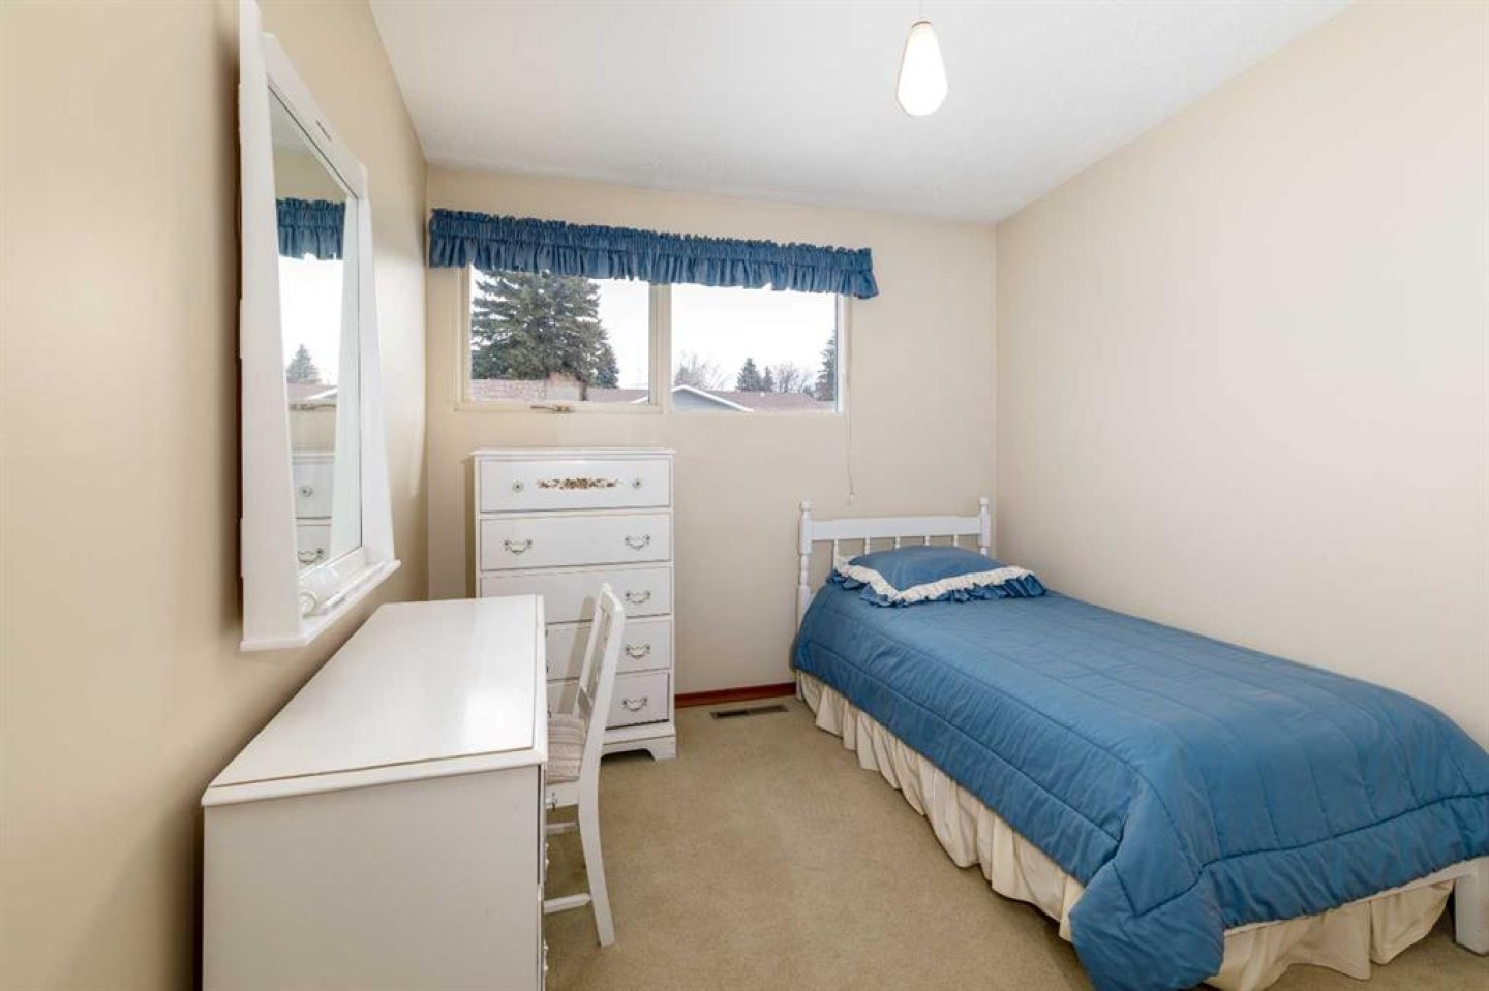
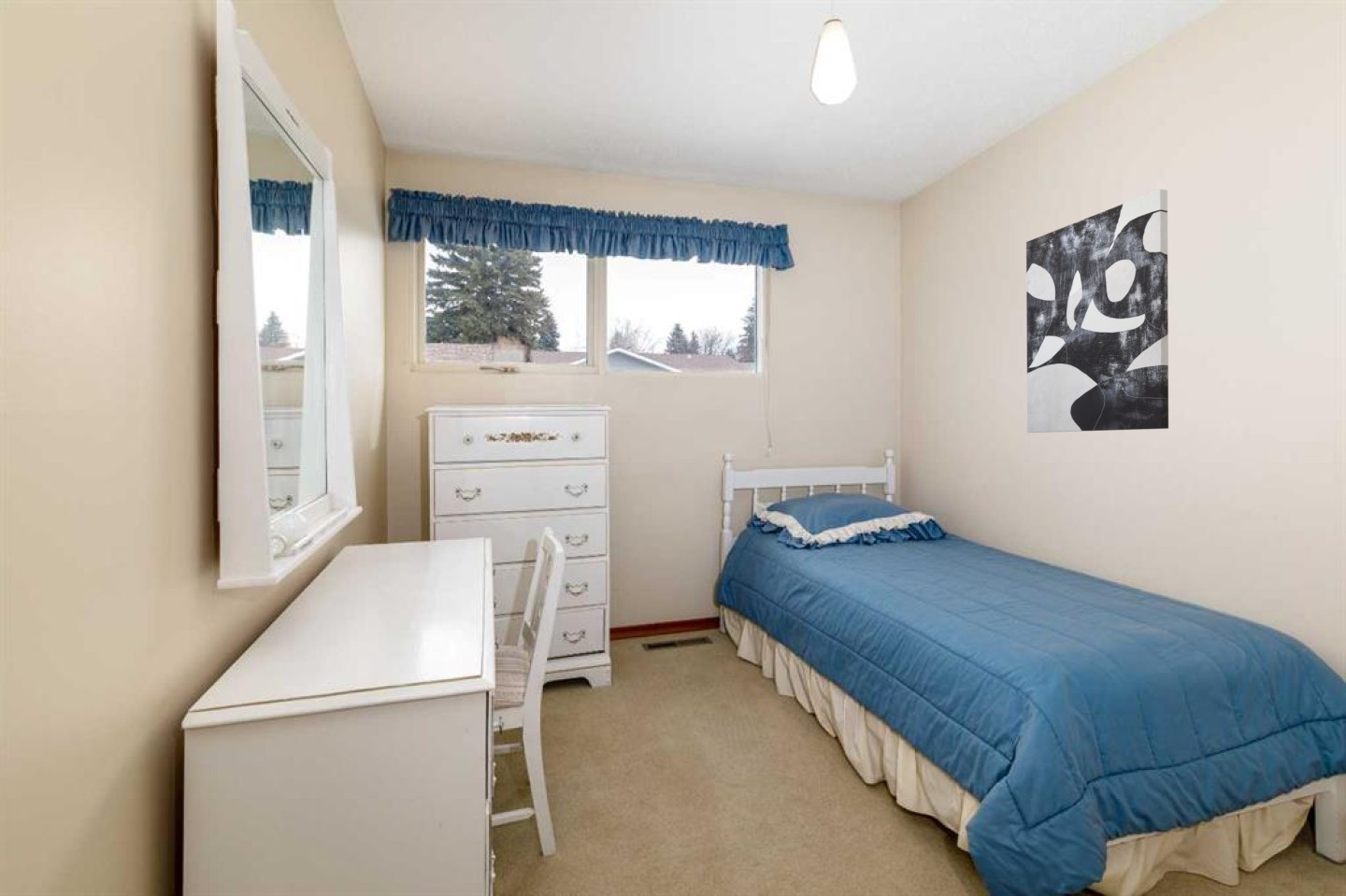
+ wall art (1089, 324)
